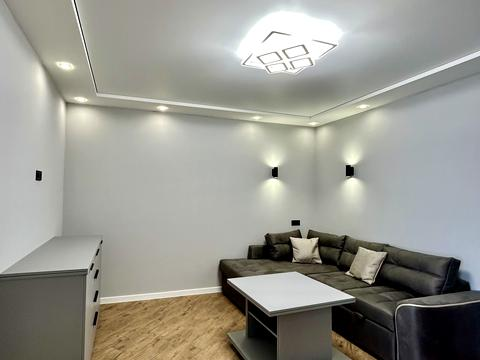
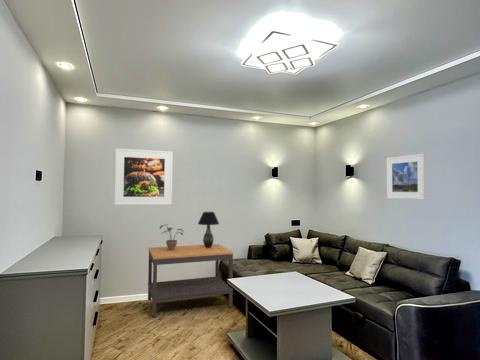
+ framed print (144, 177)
+ potted plant (171, 237)
+ table lamp (208, 229)
+ side table (189, 279)
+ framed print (404, 177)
